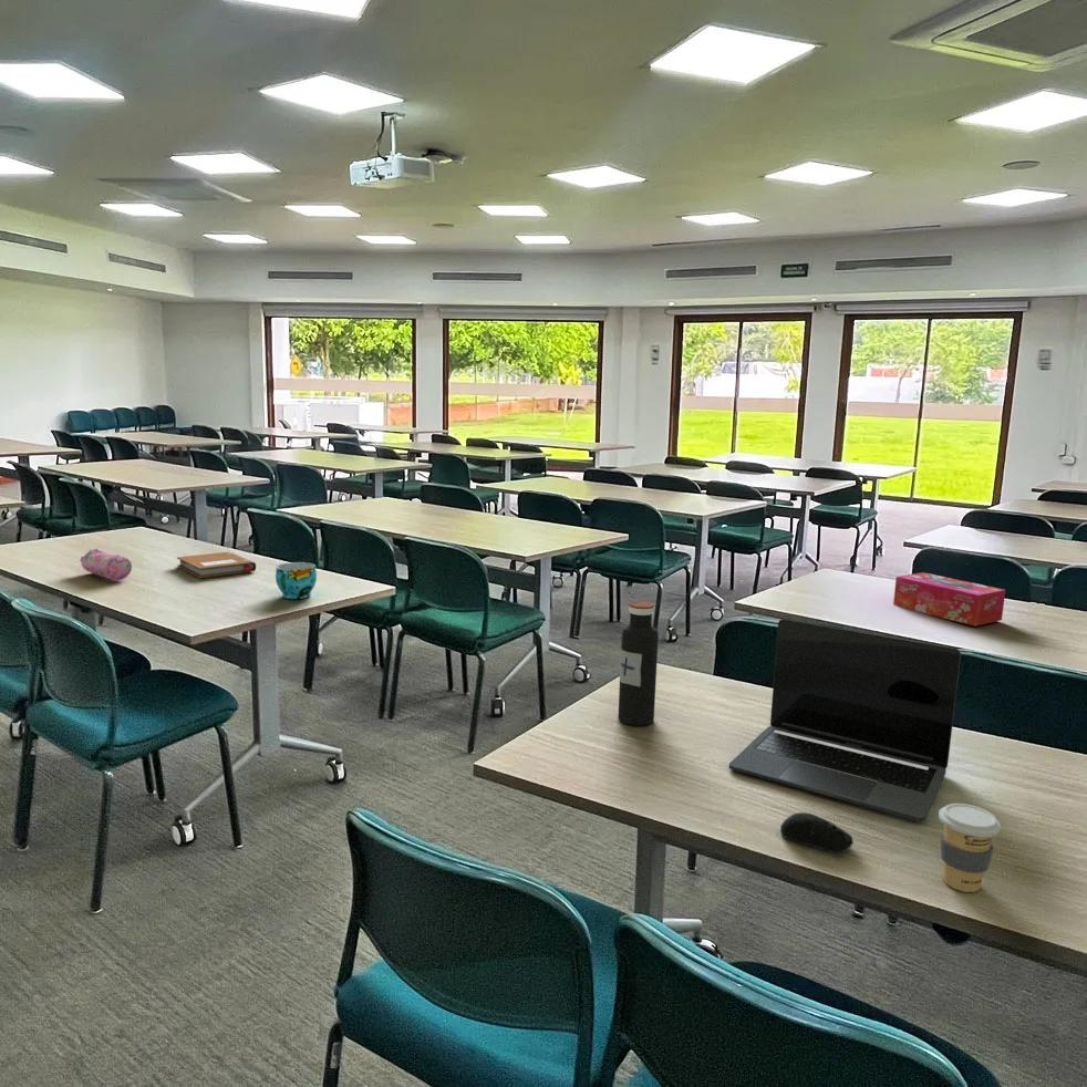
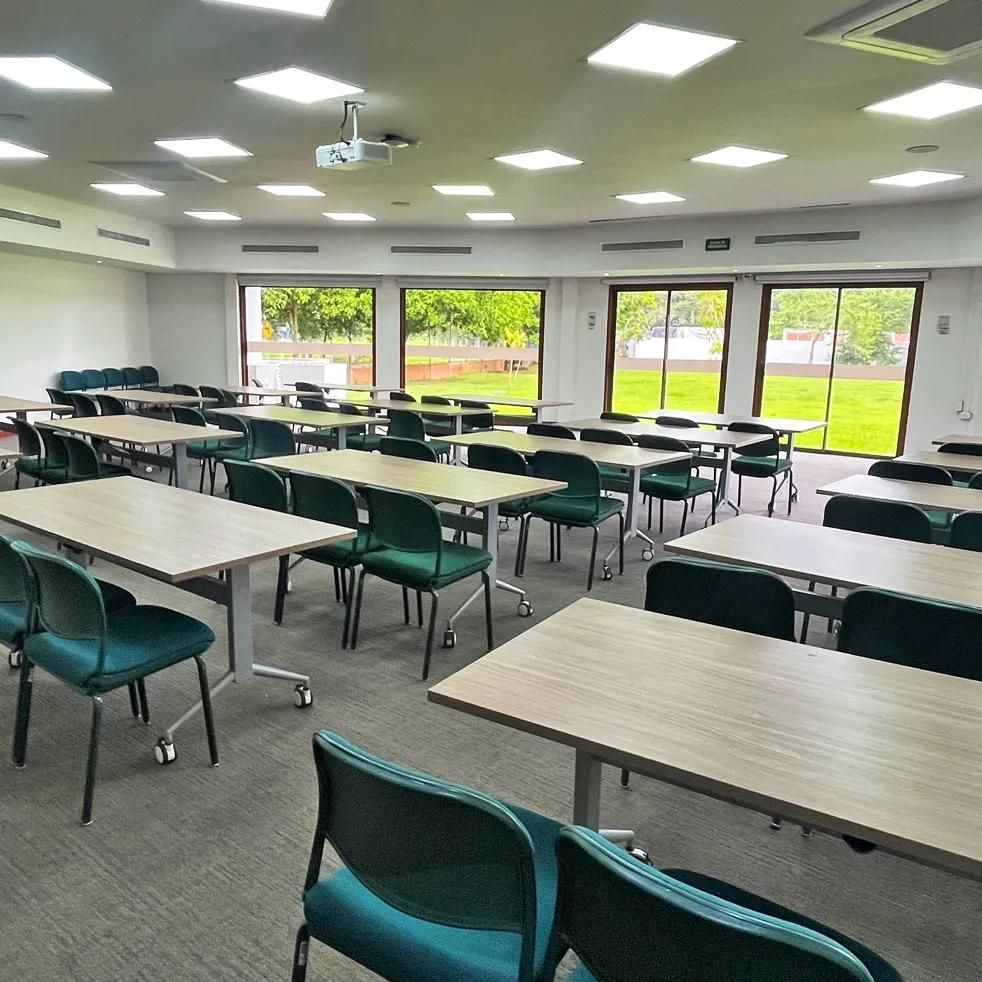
- coffee cup (965, 848)
- tissue box (948, 598)
- computer mouse (816, 829)
- water bottle (638, 662)
- laptop (842, 710)
- pencil case (105, 563)
- cup (296, 580)
- notebook (217, 563)
